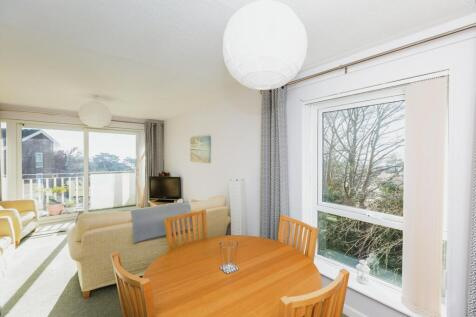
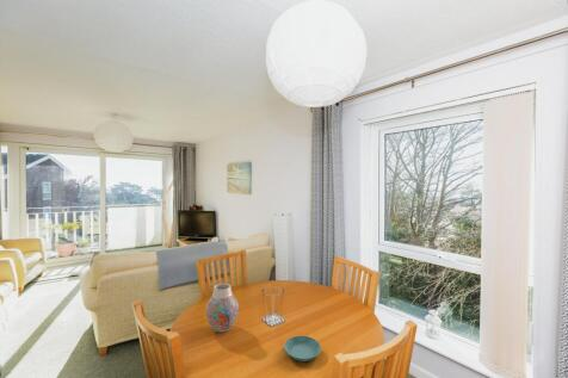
+ vase (222, 306)
+ saucer (302, 349)
